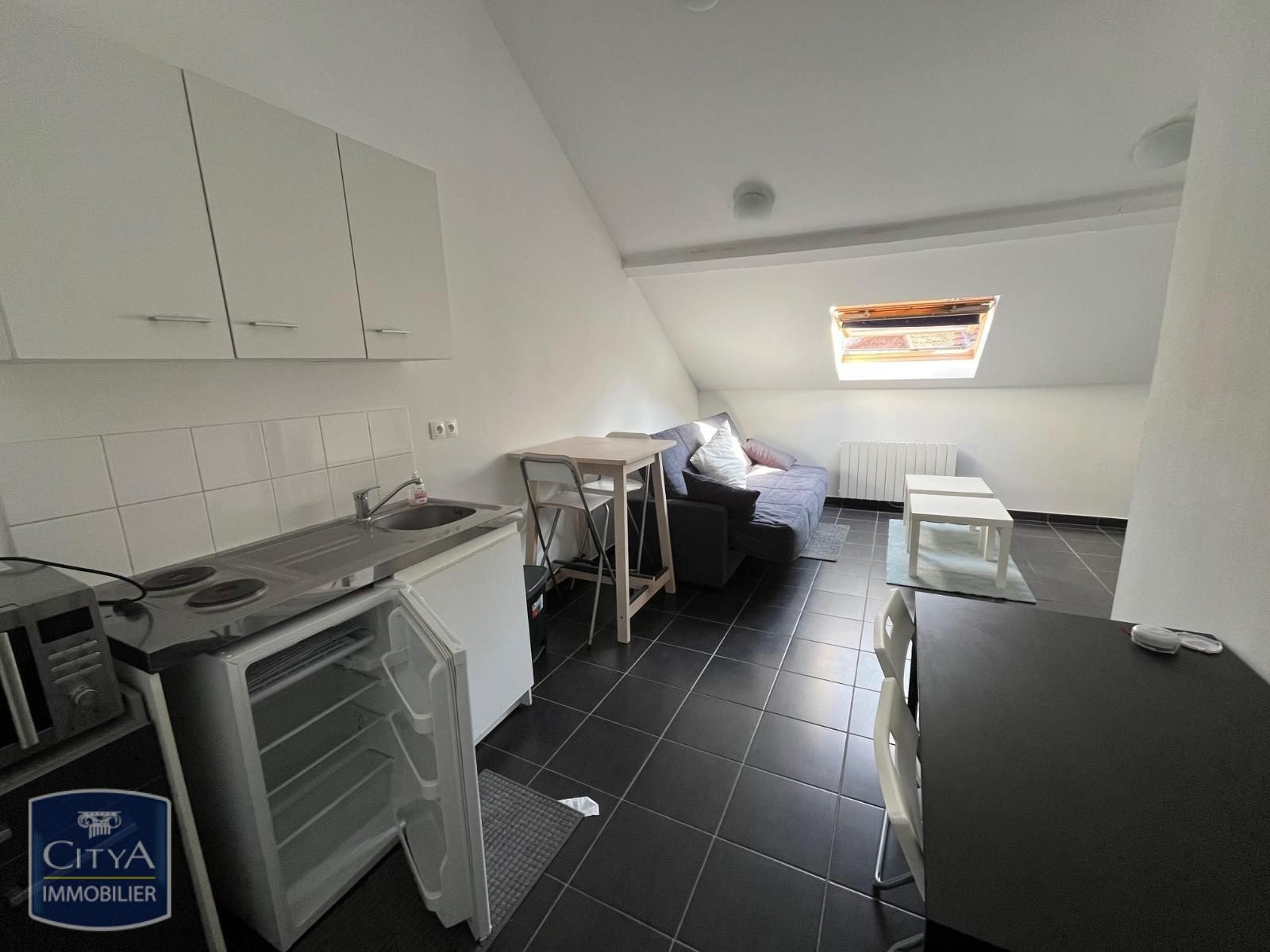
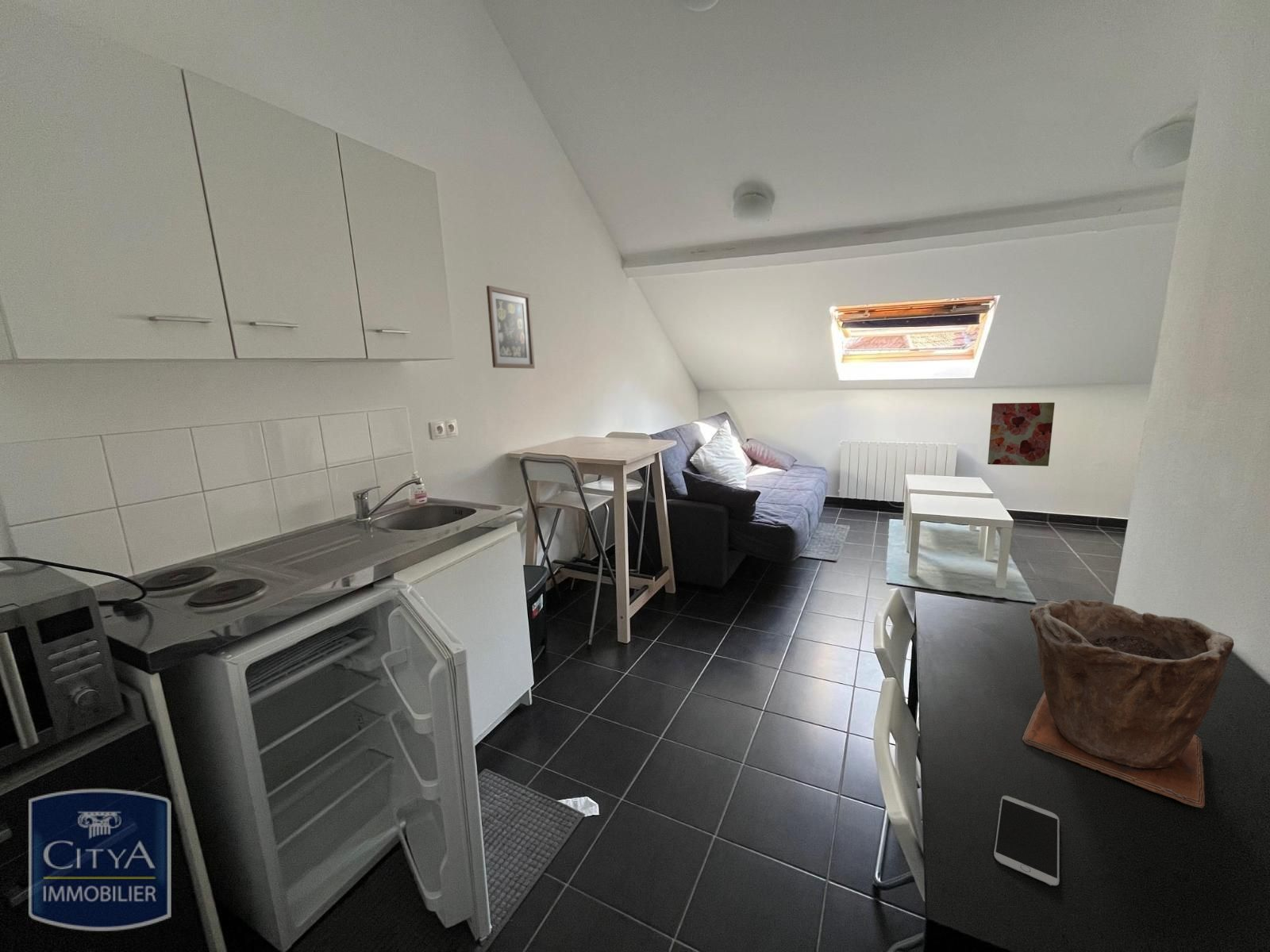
+ plant pot (1118, 681)
+ wall art (512, 329)
+ wall art (1020, 434)
+ smartphone (1027, 836)
